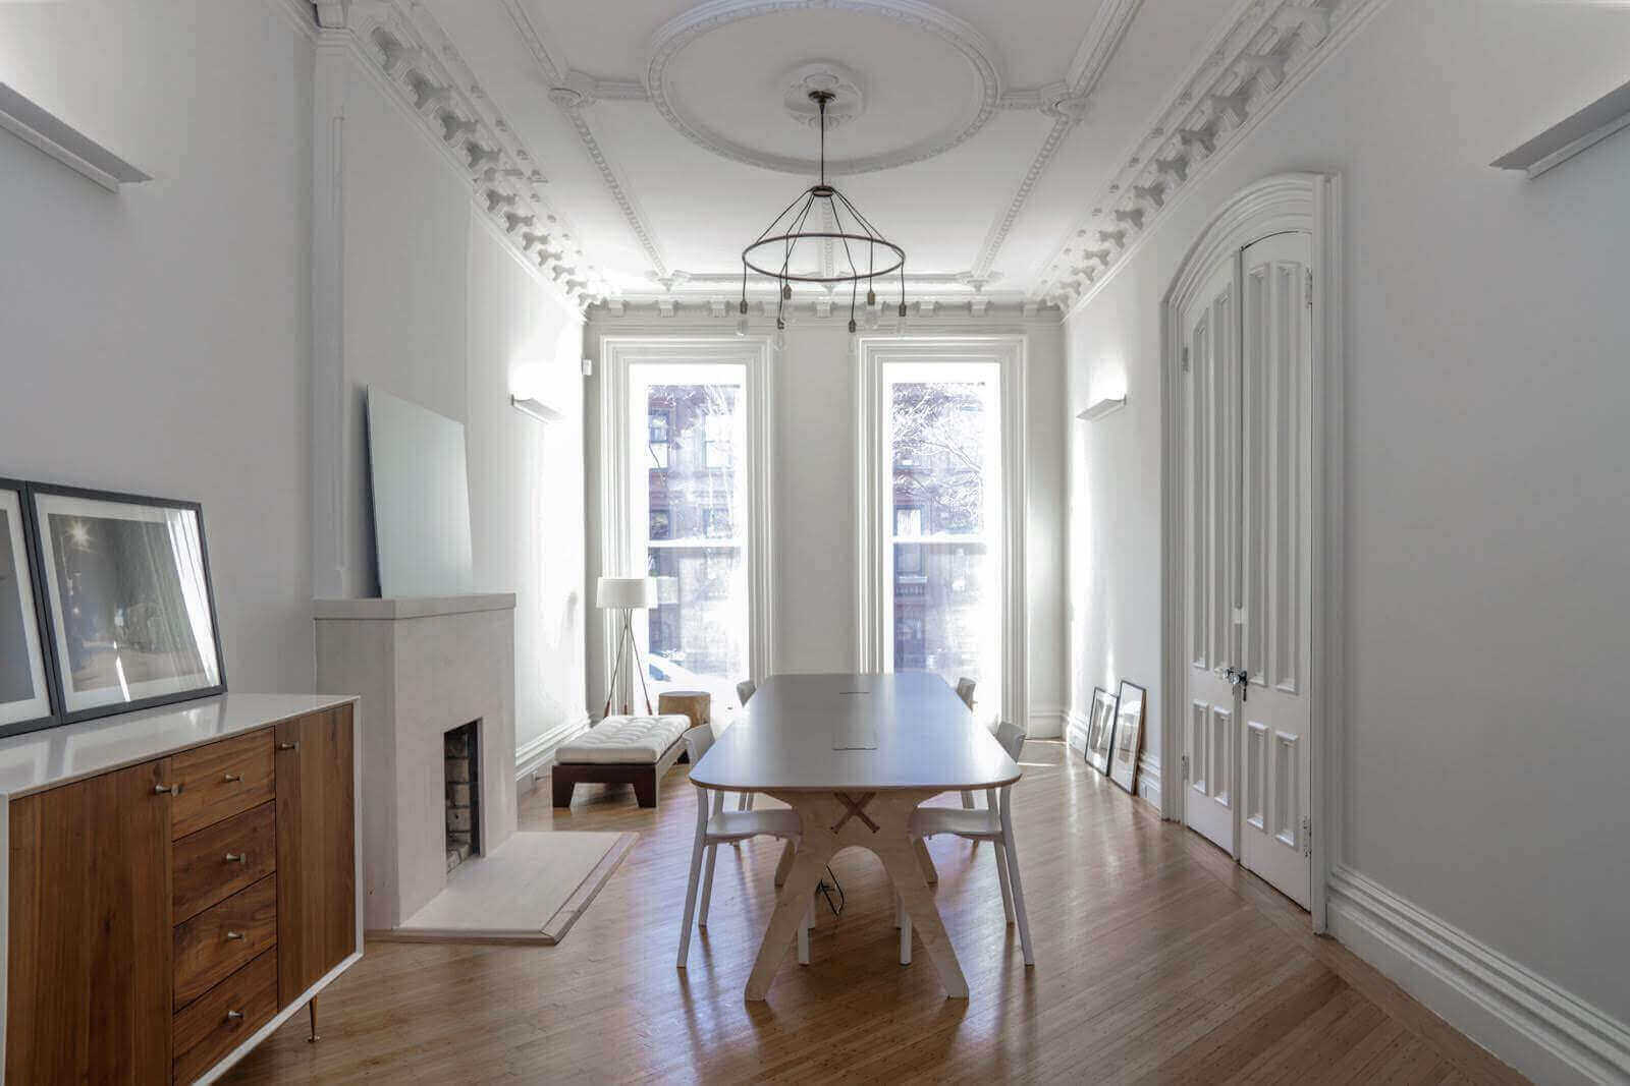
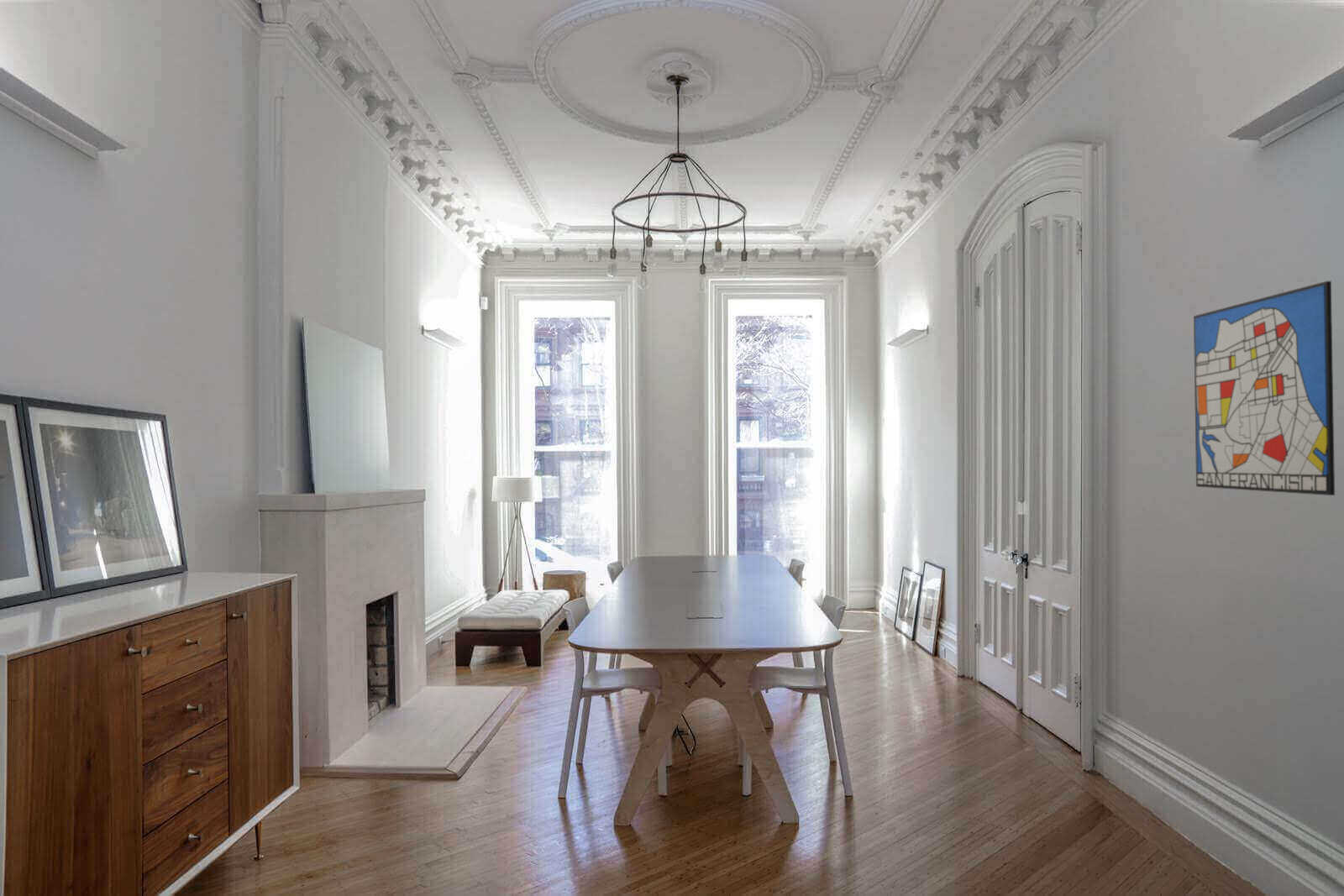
+ wall art (1256, 395)
